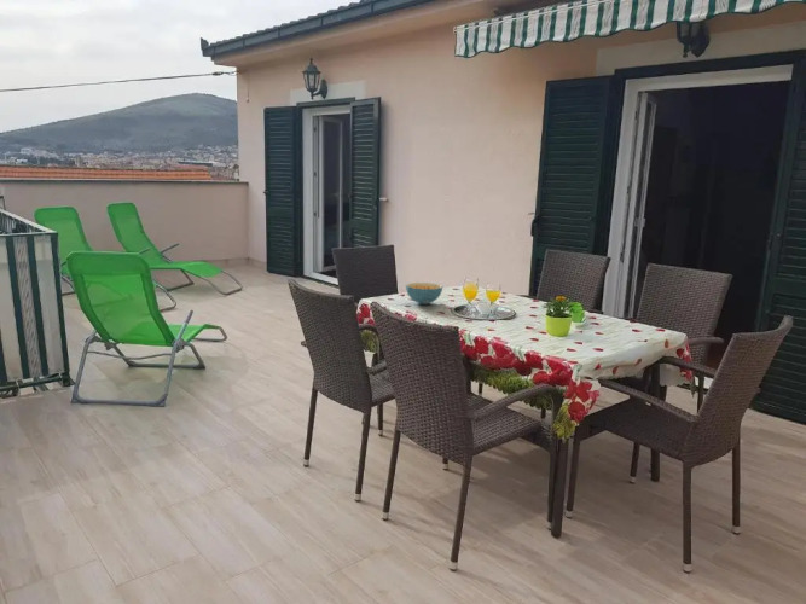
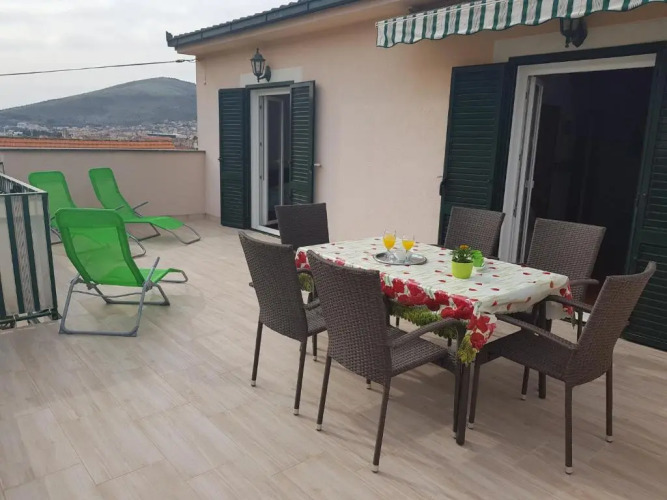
- cereal bowl (423, 294)
